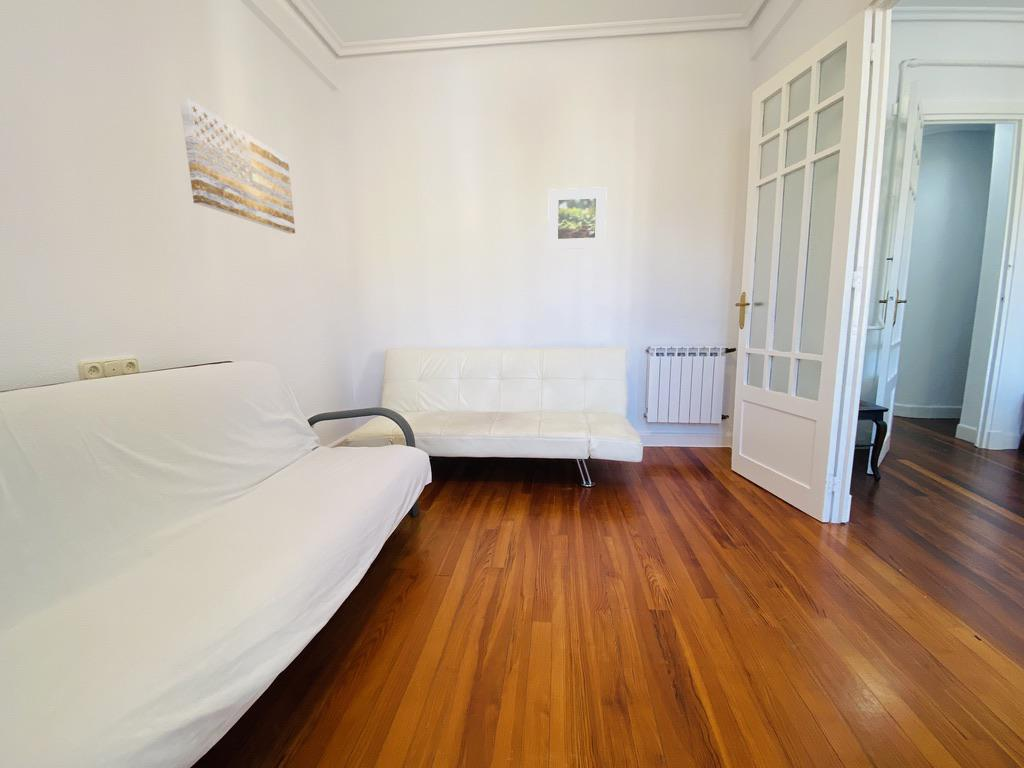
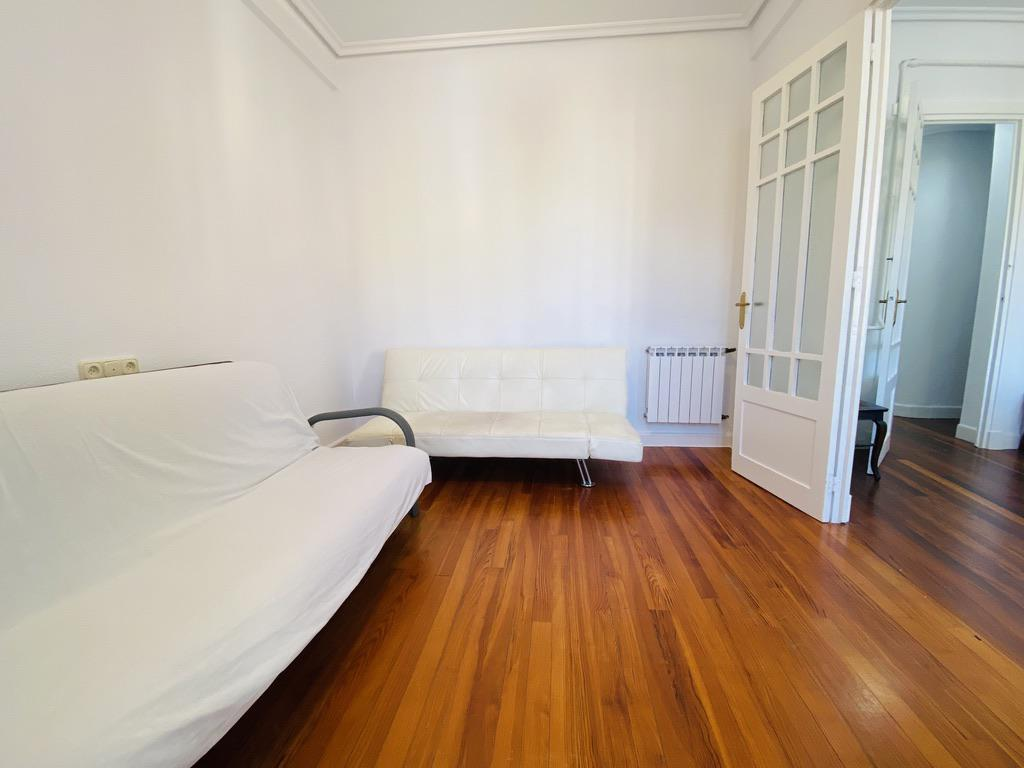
- wall art (247, 177)
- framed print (576, 219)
